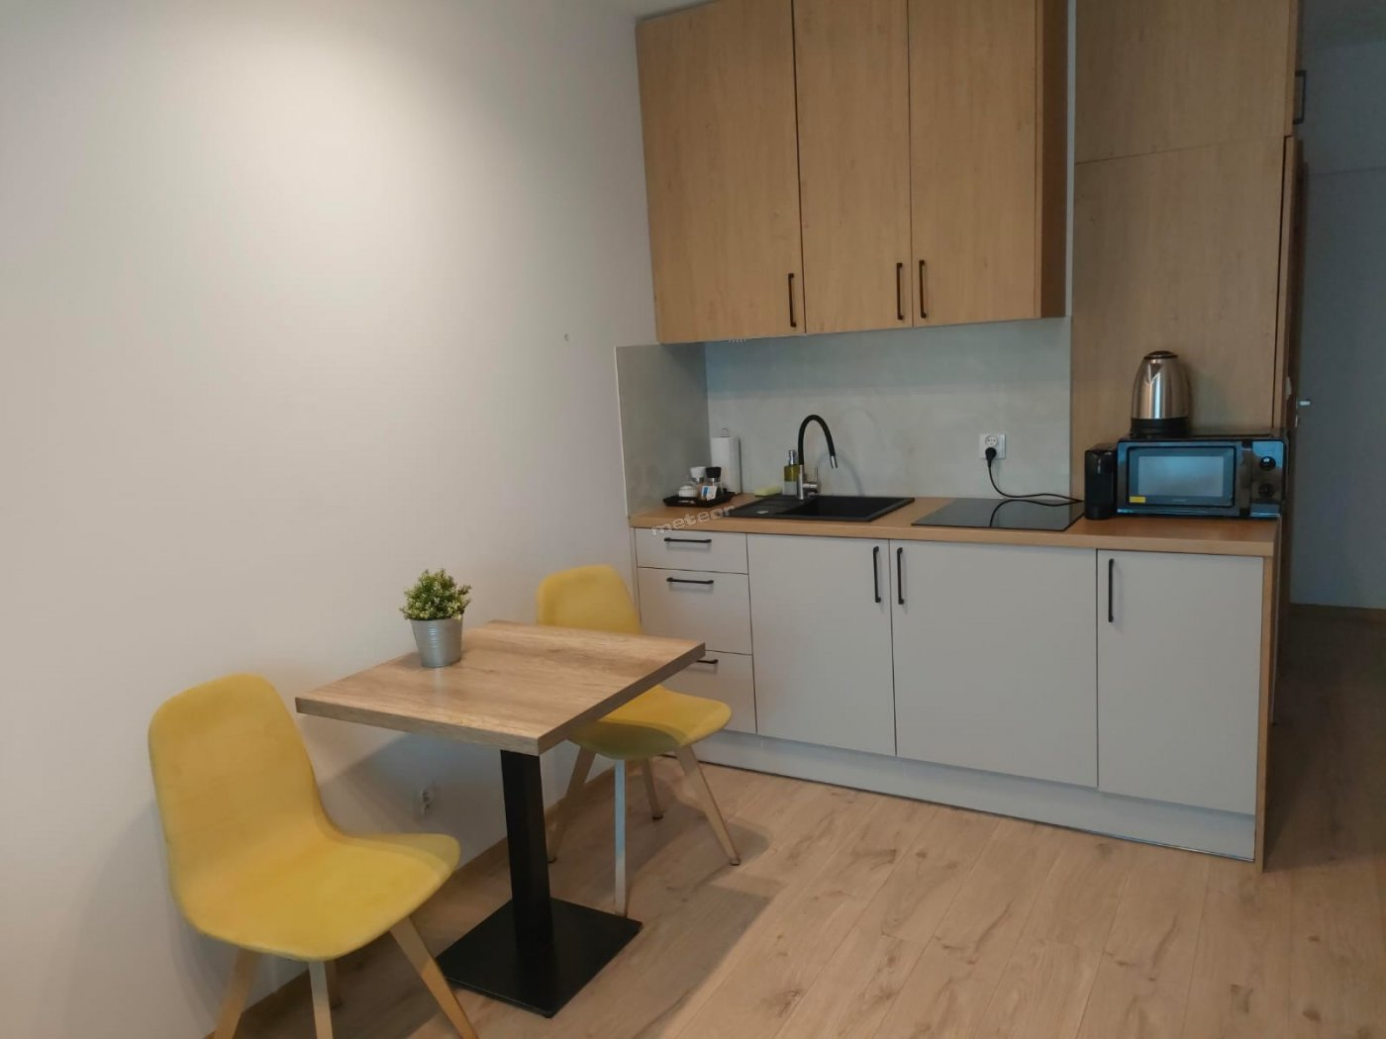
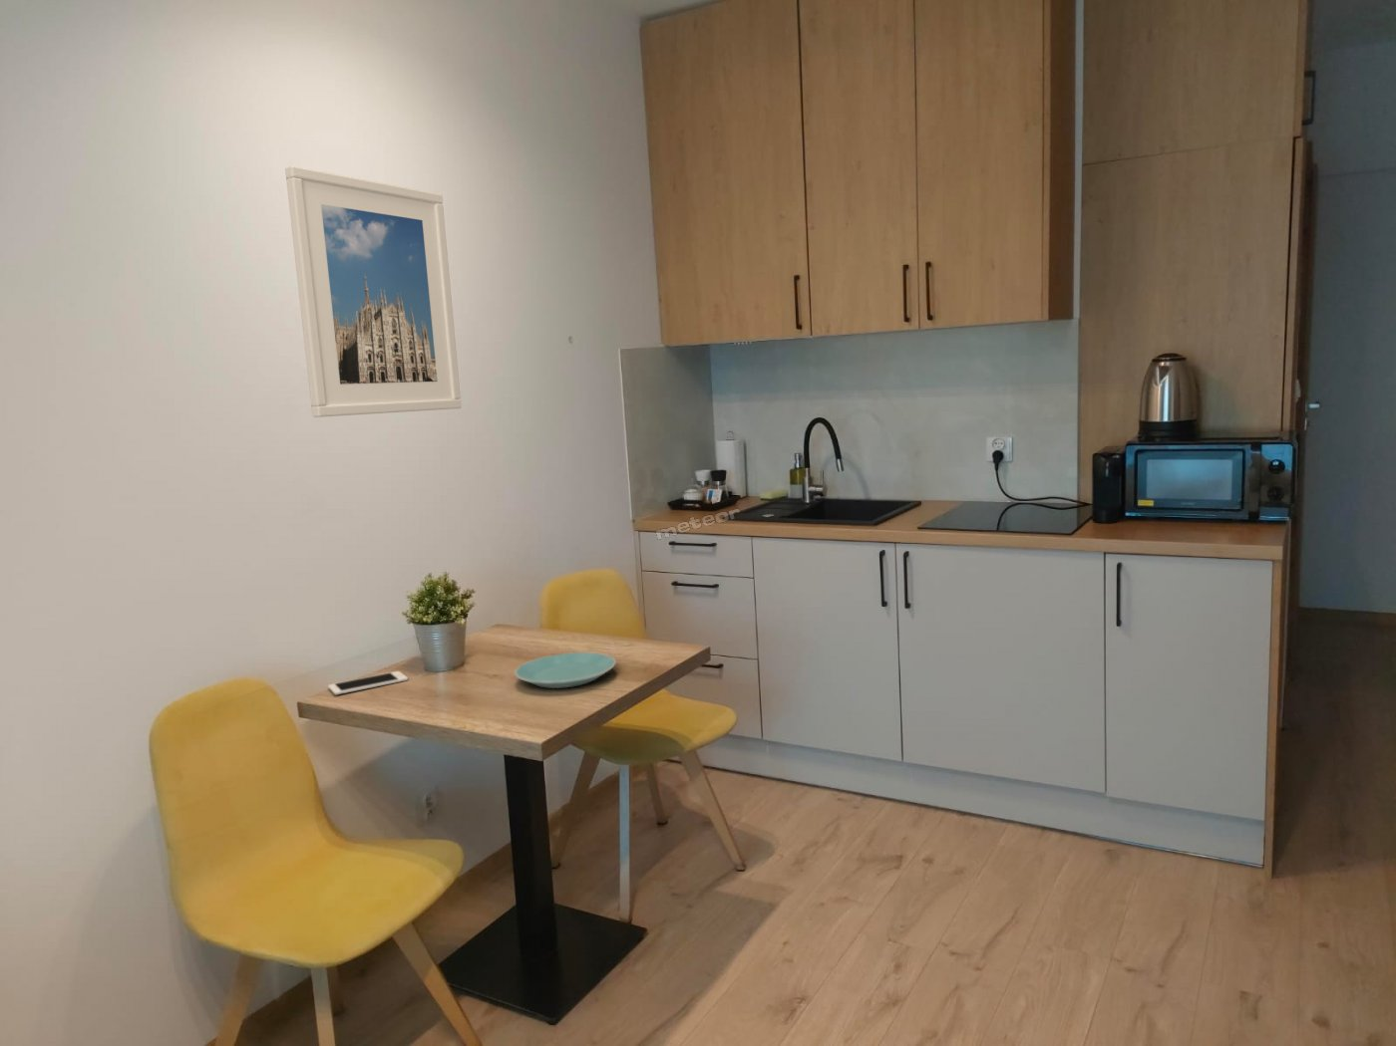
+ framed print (381, 298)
+ plate (565, 671)
+ cell phone (368, 682)
